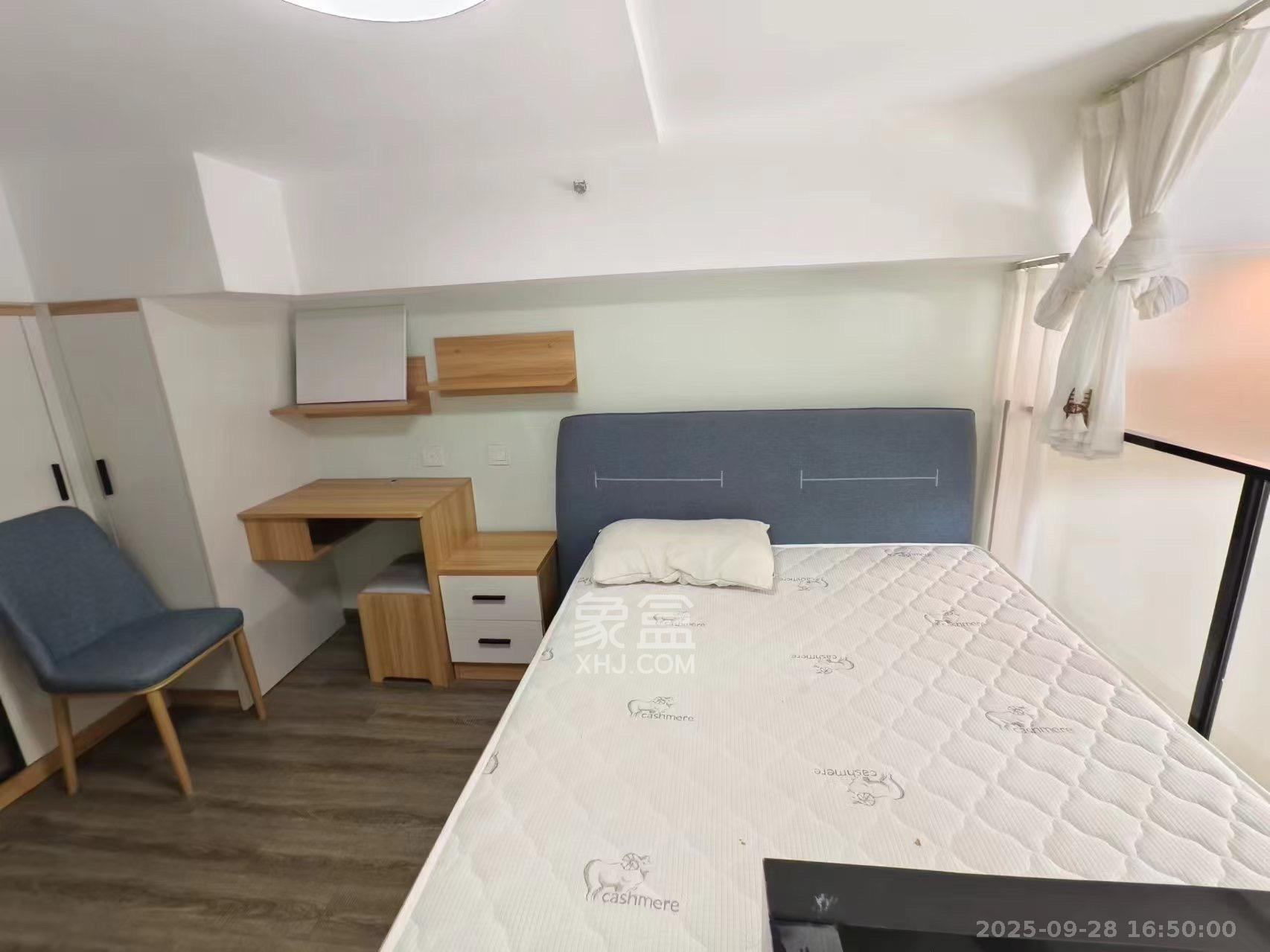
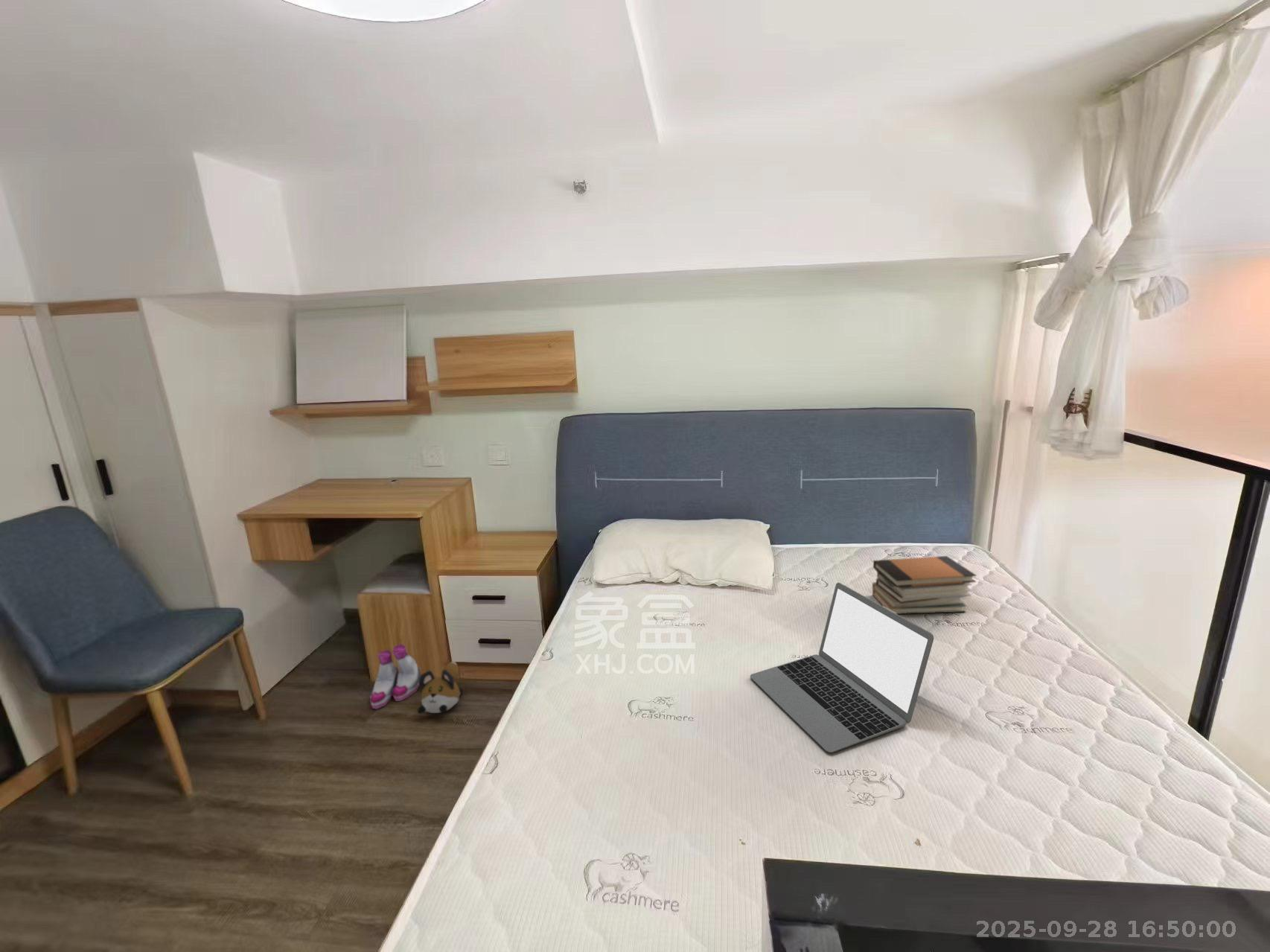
+ book stack (921, 585)
+ plush toy (442, 685)
+ laptop (833, 658)
+ boots (392, 671)
